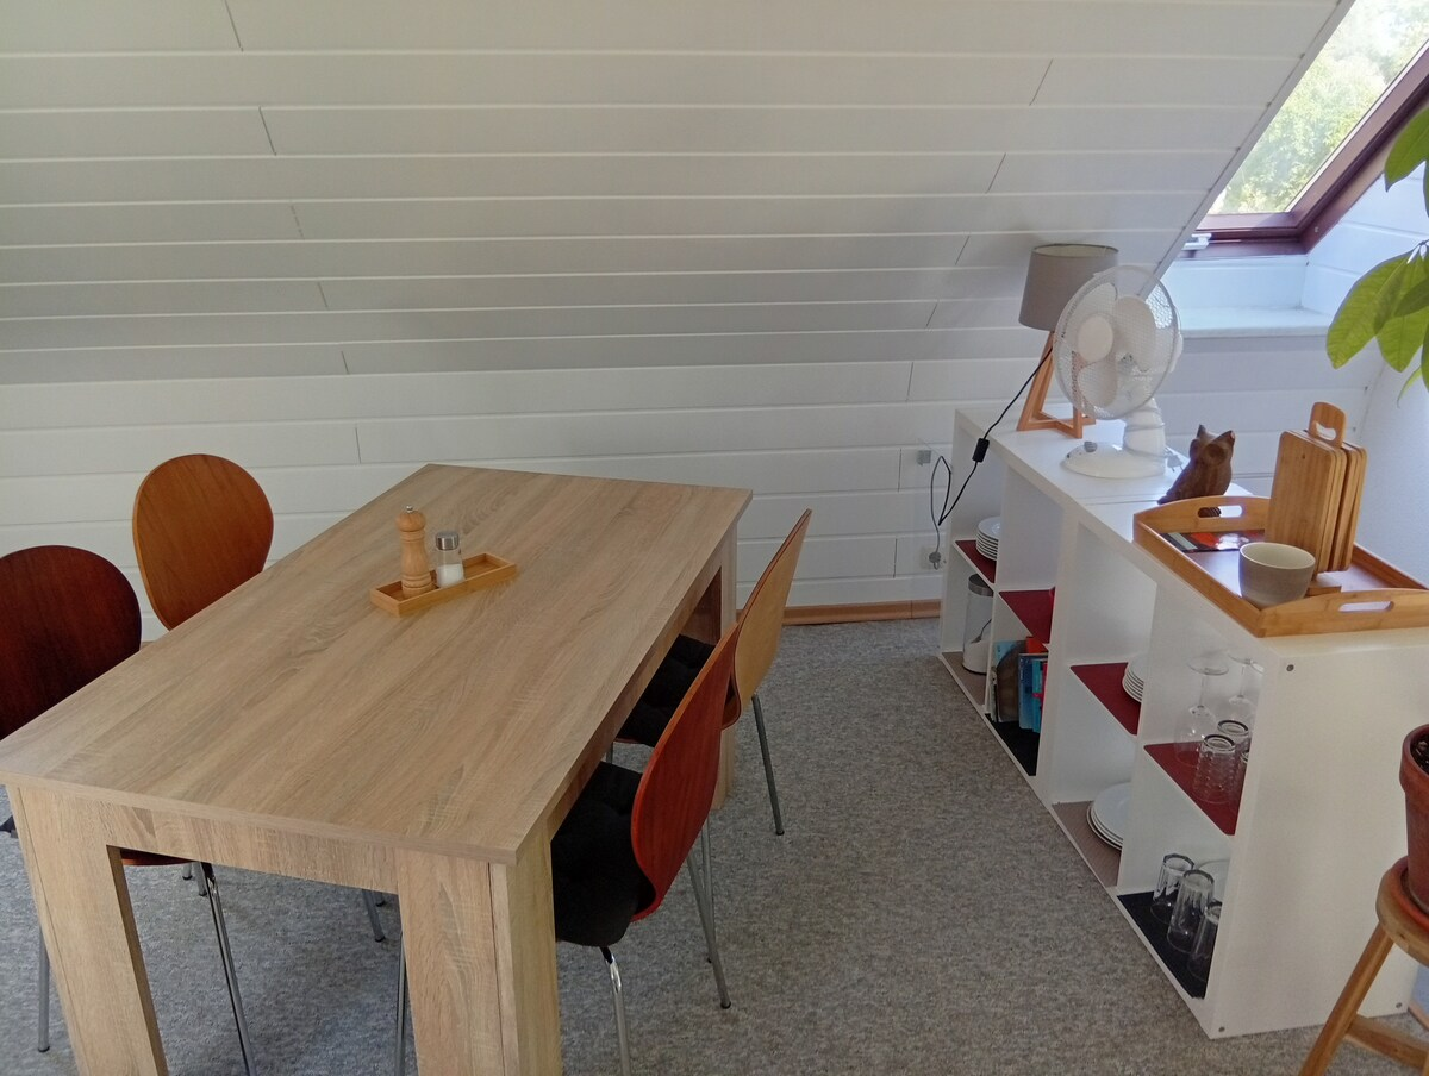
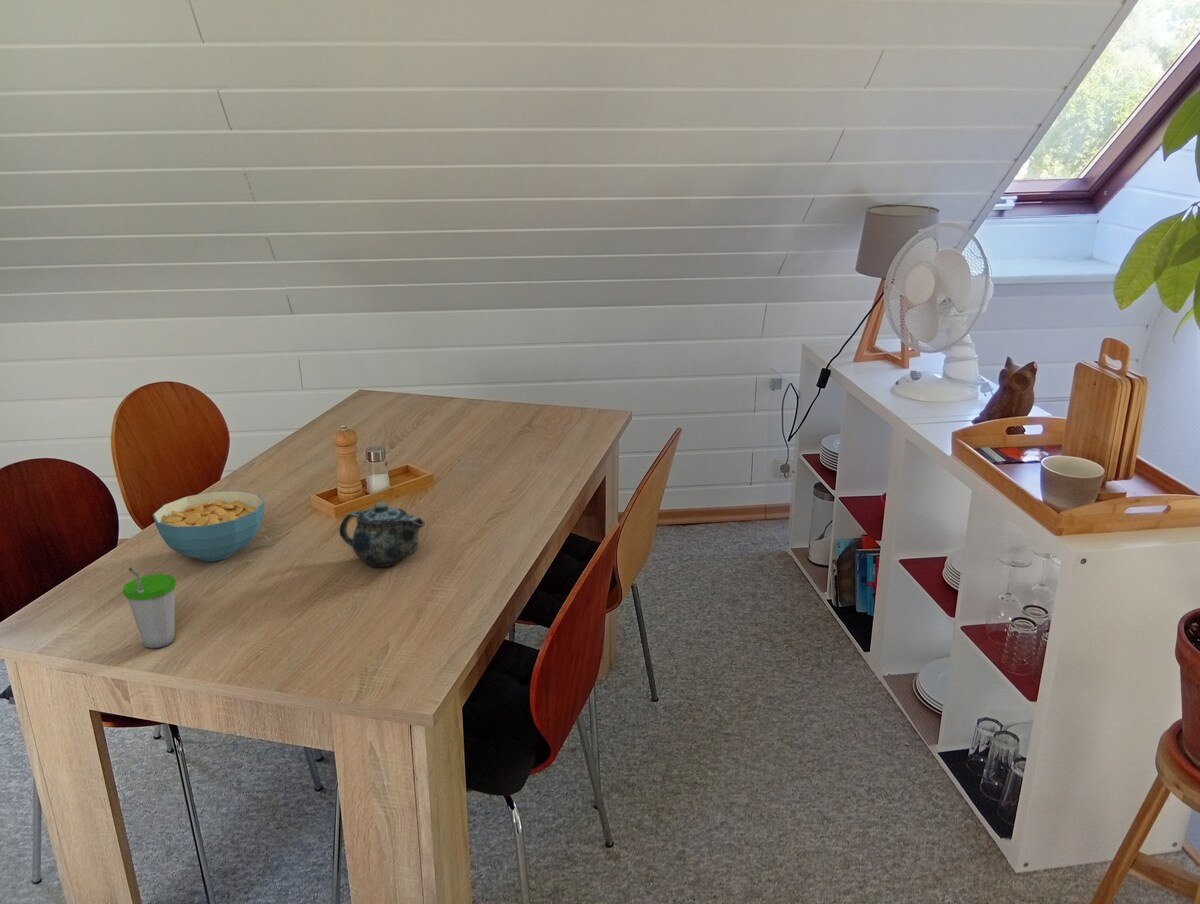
+ cup (152, 599)
+ chinaware (381, 531)
+ cereal bowl (212, 531)
